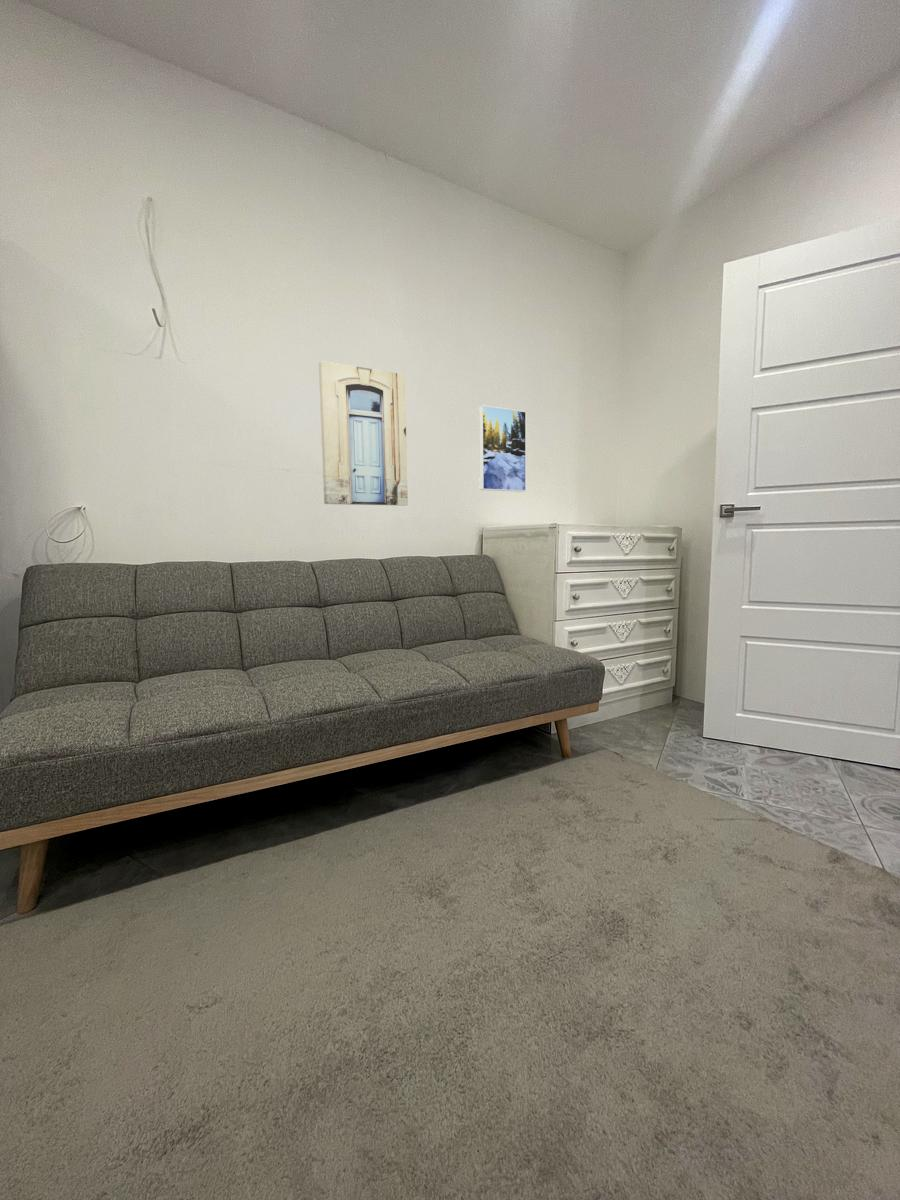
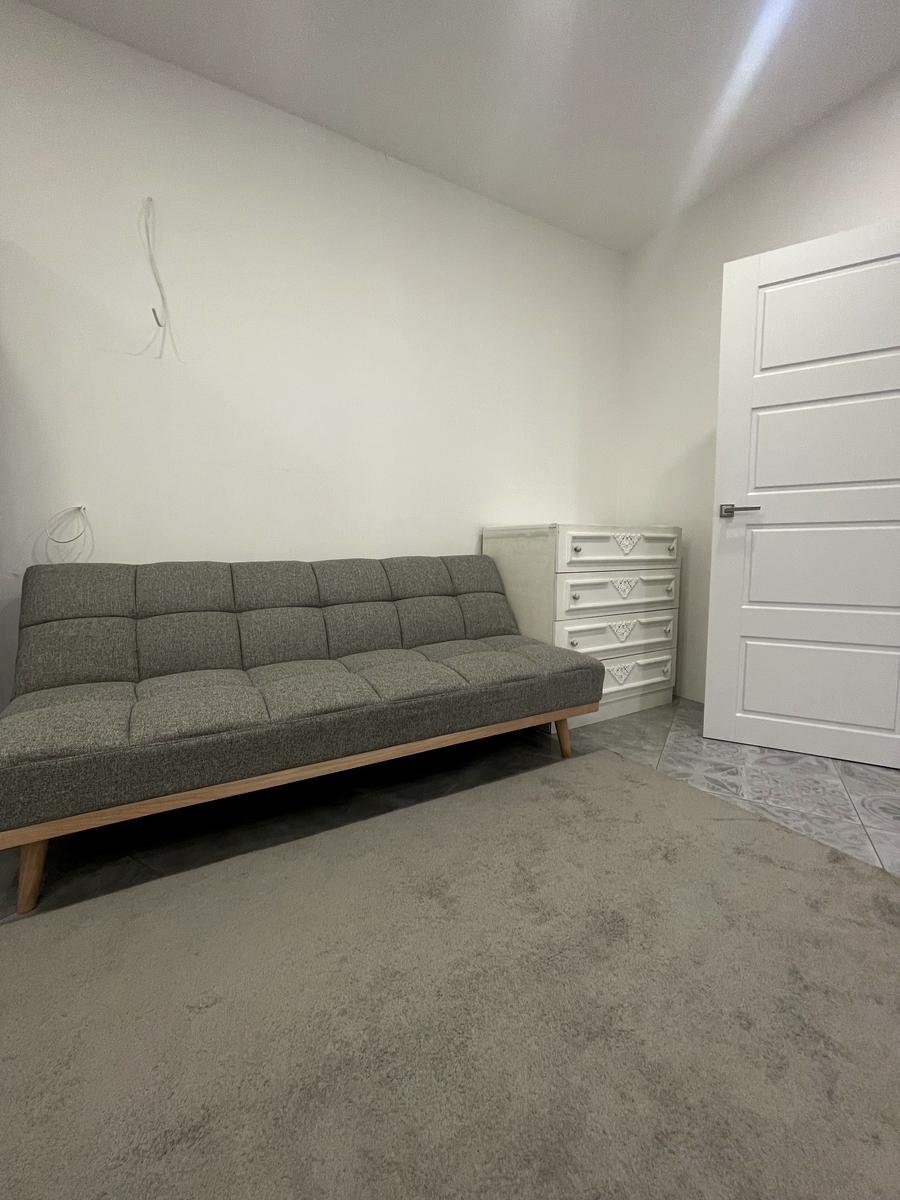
- wall art (365, 437)
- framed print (503, 450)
